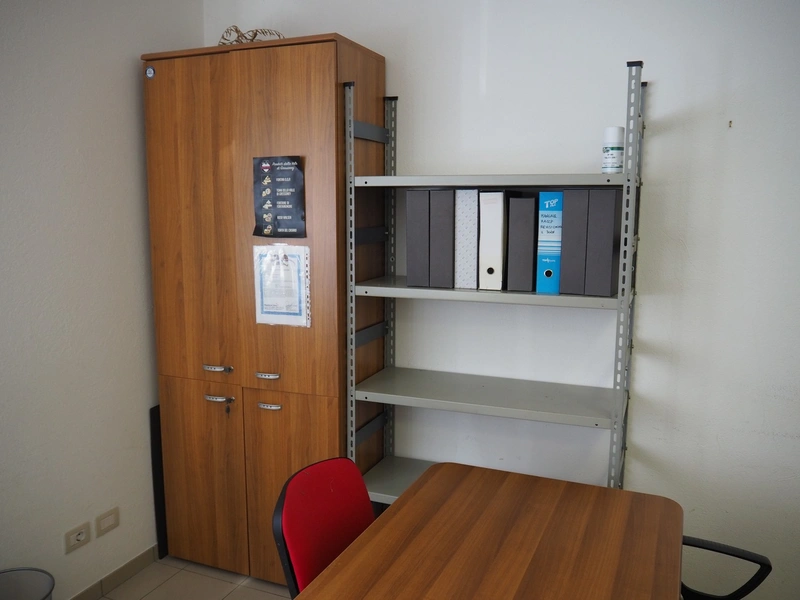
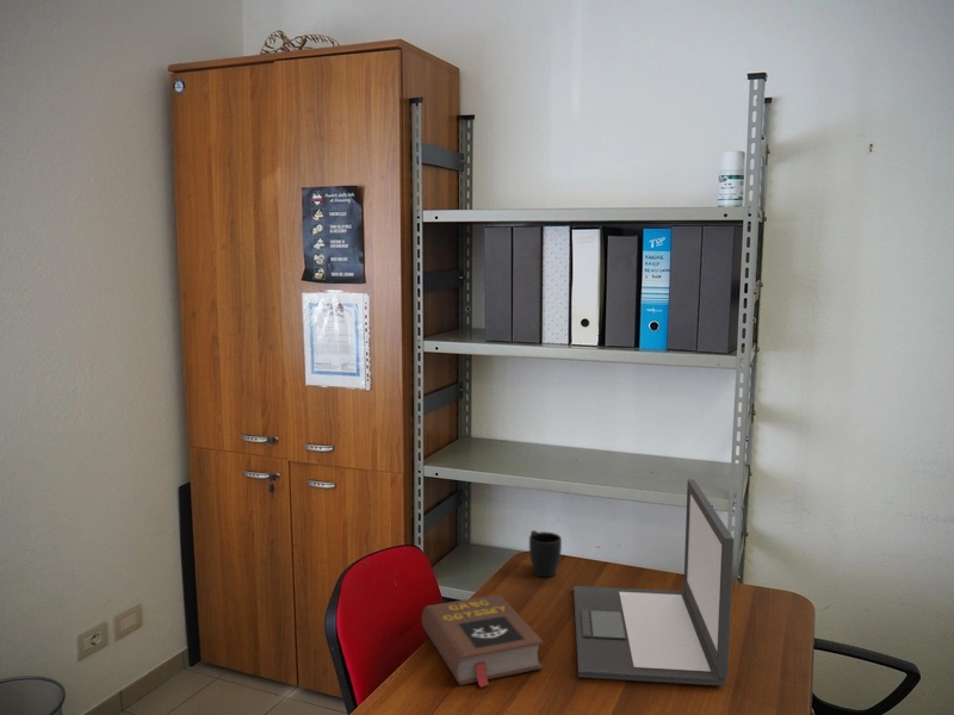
+ book (481, 638)
+ laptop (642, 589)
+ mug (541, 552)
